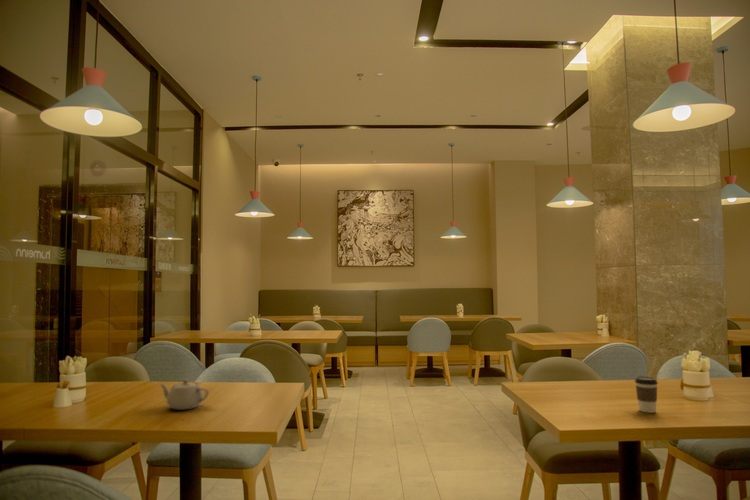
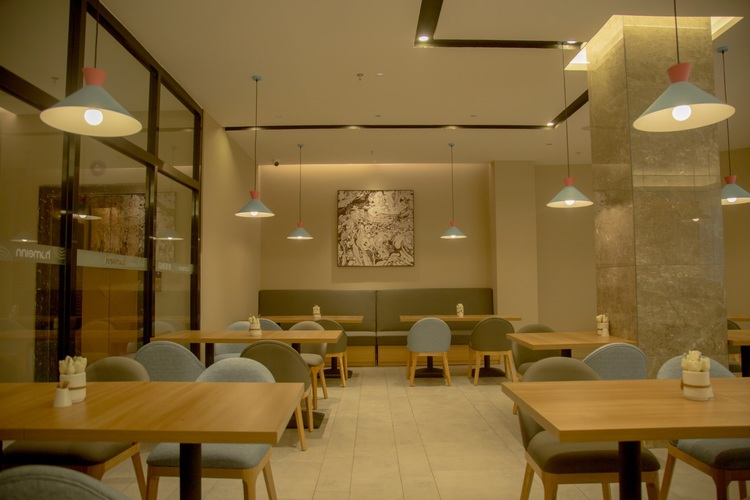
- teapot (183, 393)
- coffee cup (646, 394)
